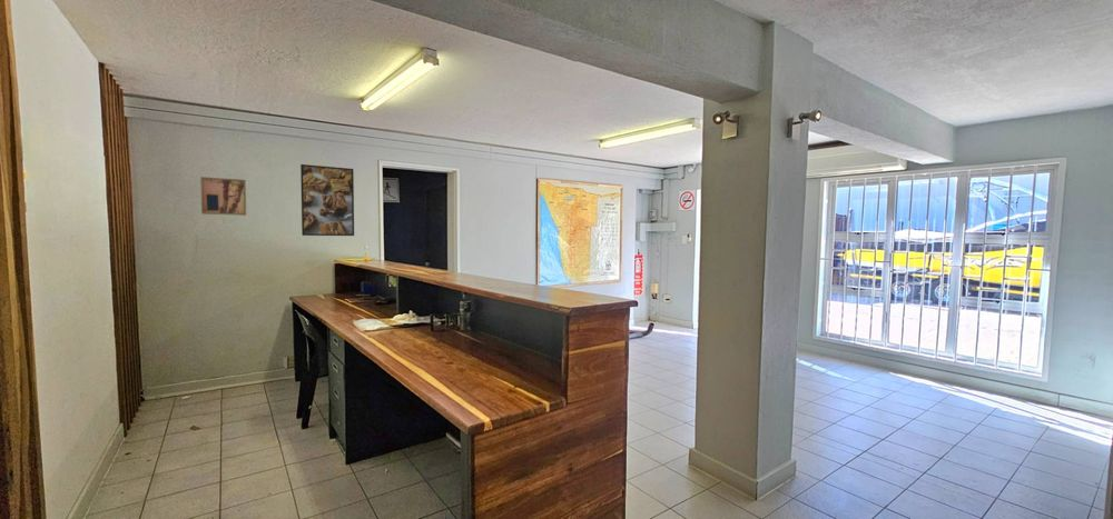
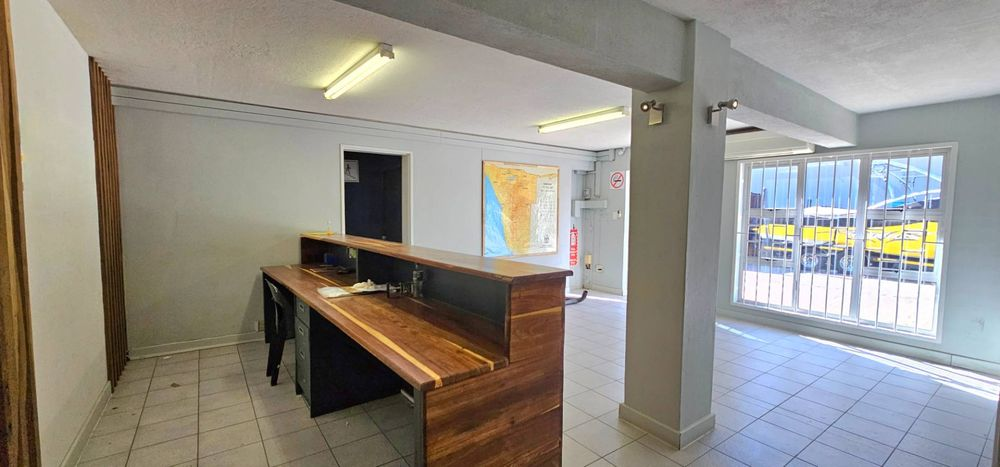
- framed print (328, 201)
- wall art (224, 197)
